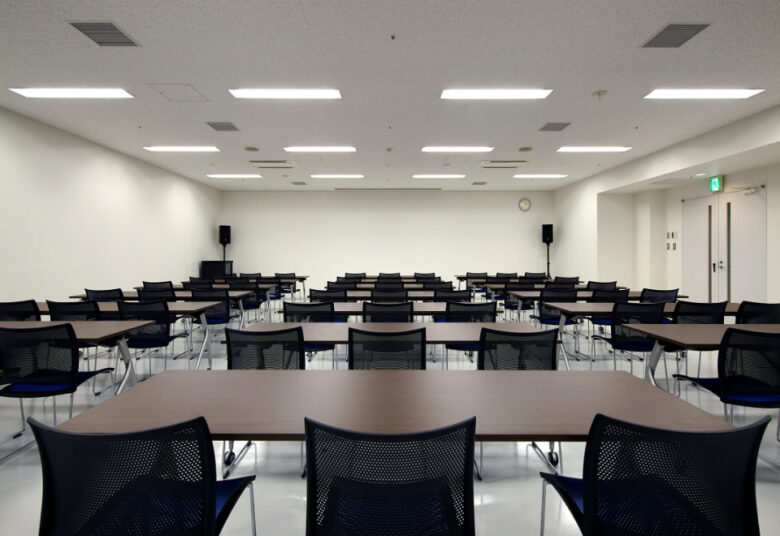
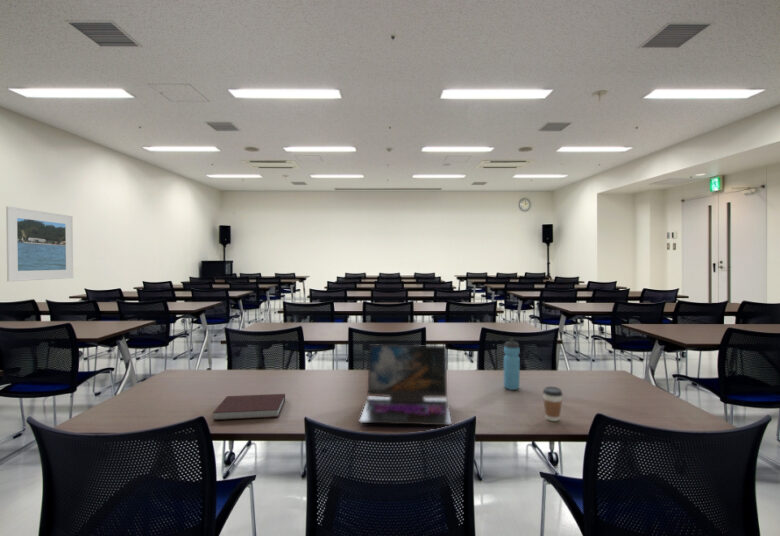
+ coffee cup (552, 404)
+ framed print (42, 245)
+ notebook (251, 406)
+ water bottle (511, 363)
+ laptop (406, 382)
